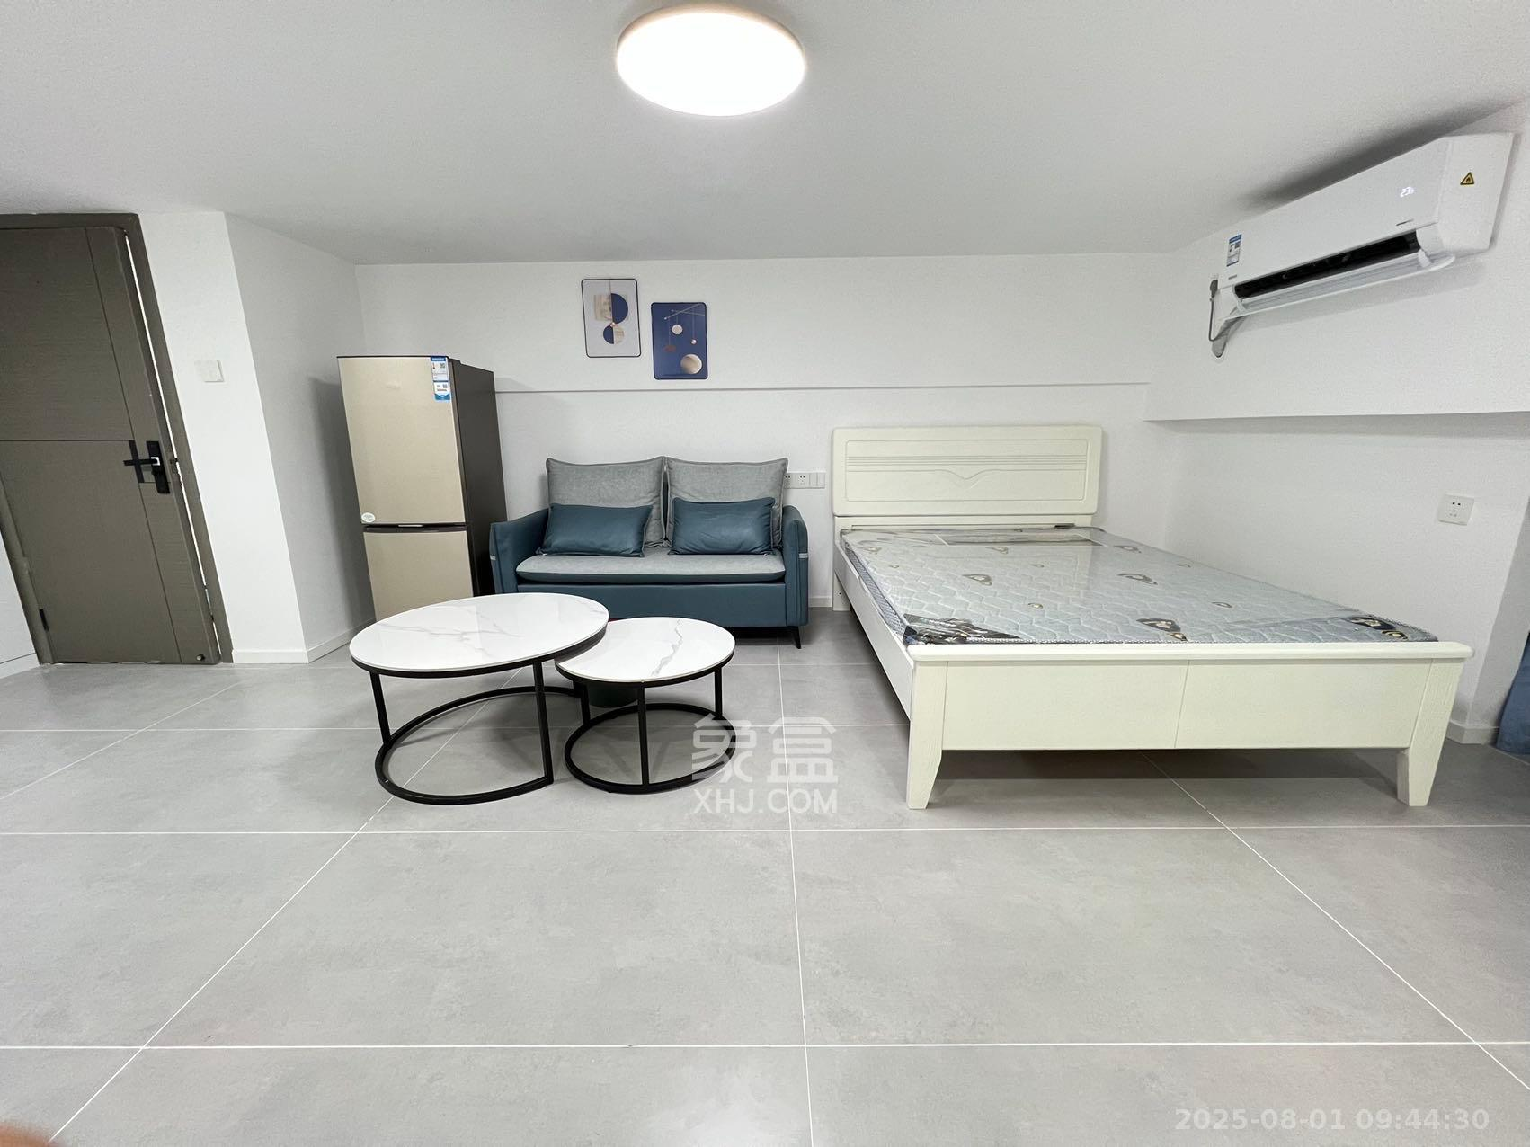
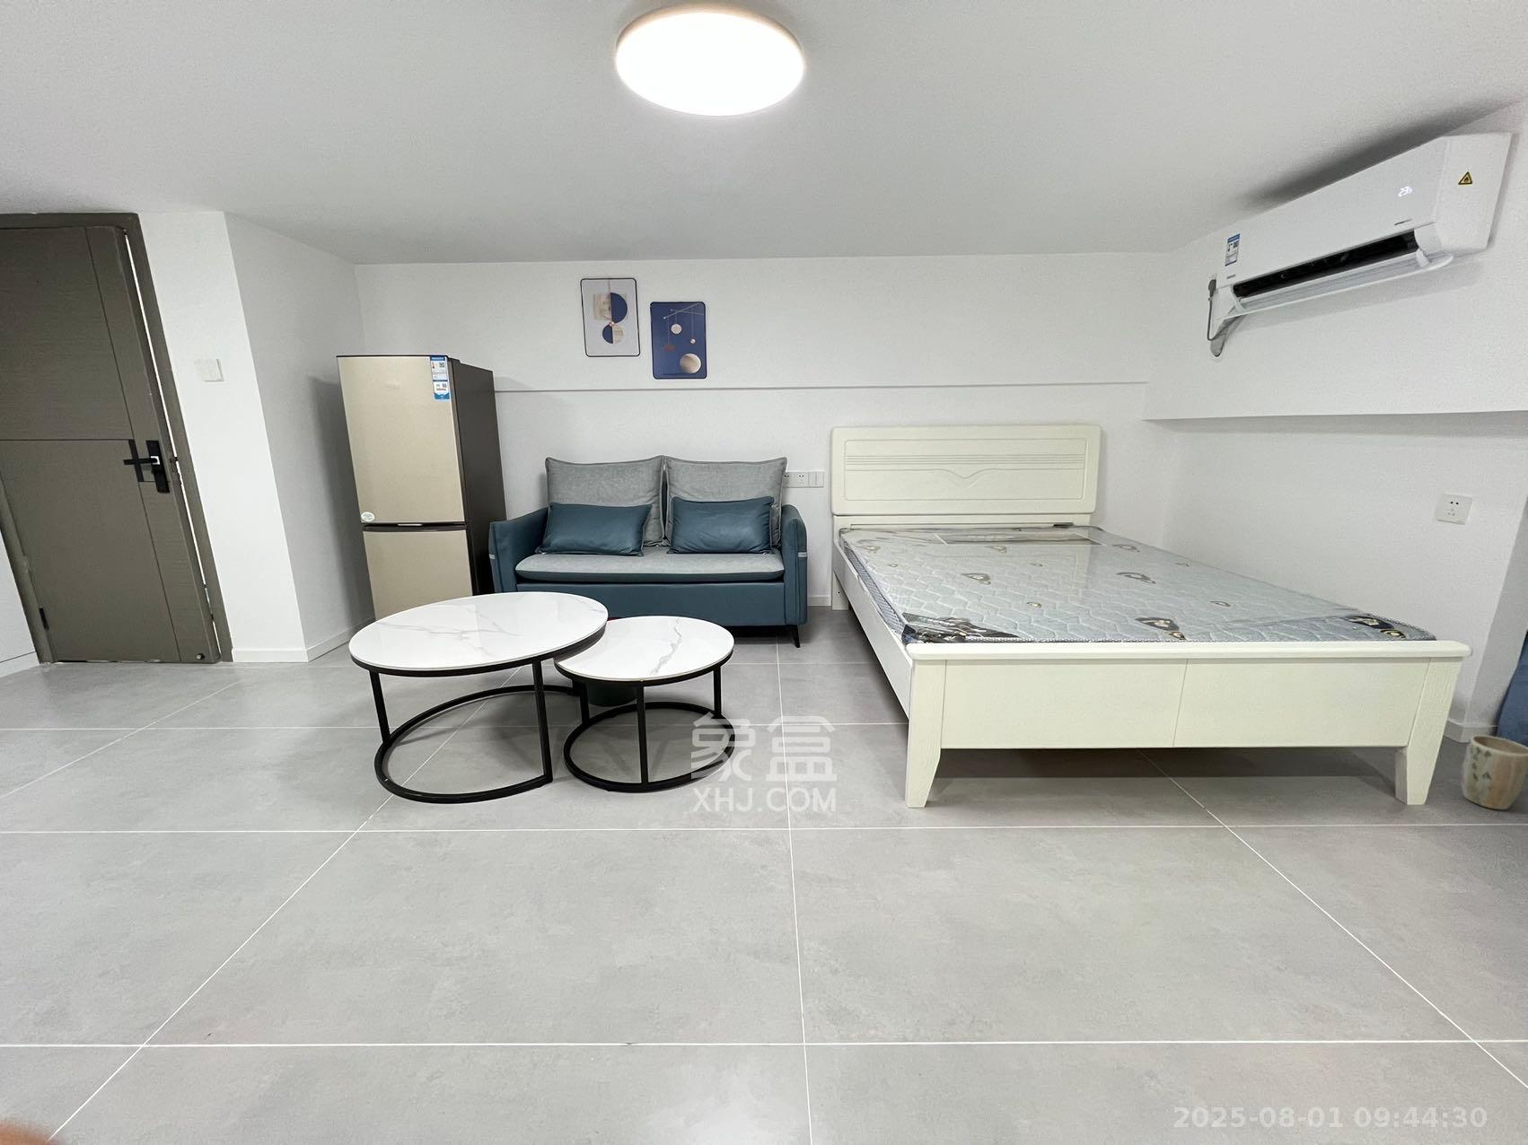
+ plant pot (1493, 772)
